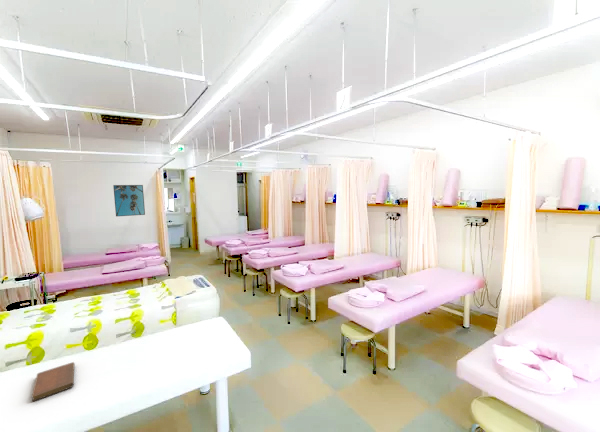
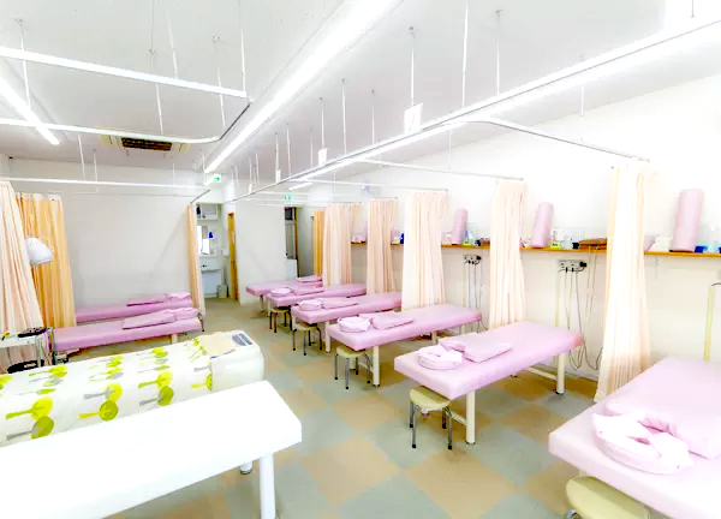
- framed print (129, 200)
- notebook (55, 379)
